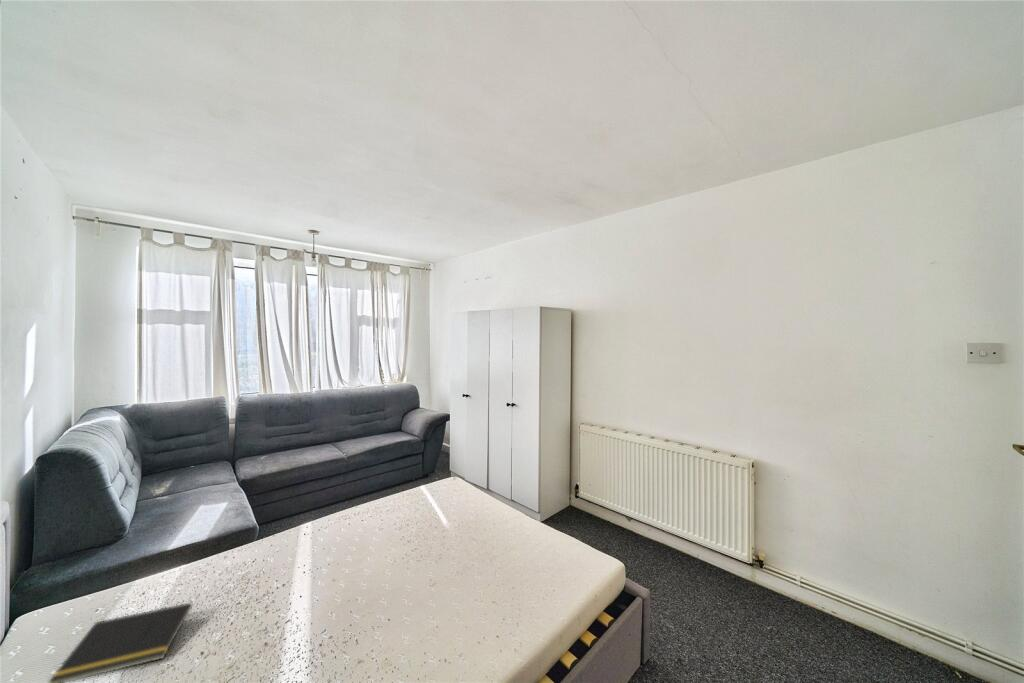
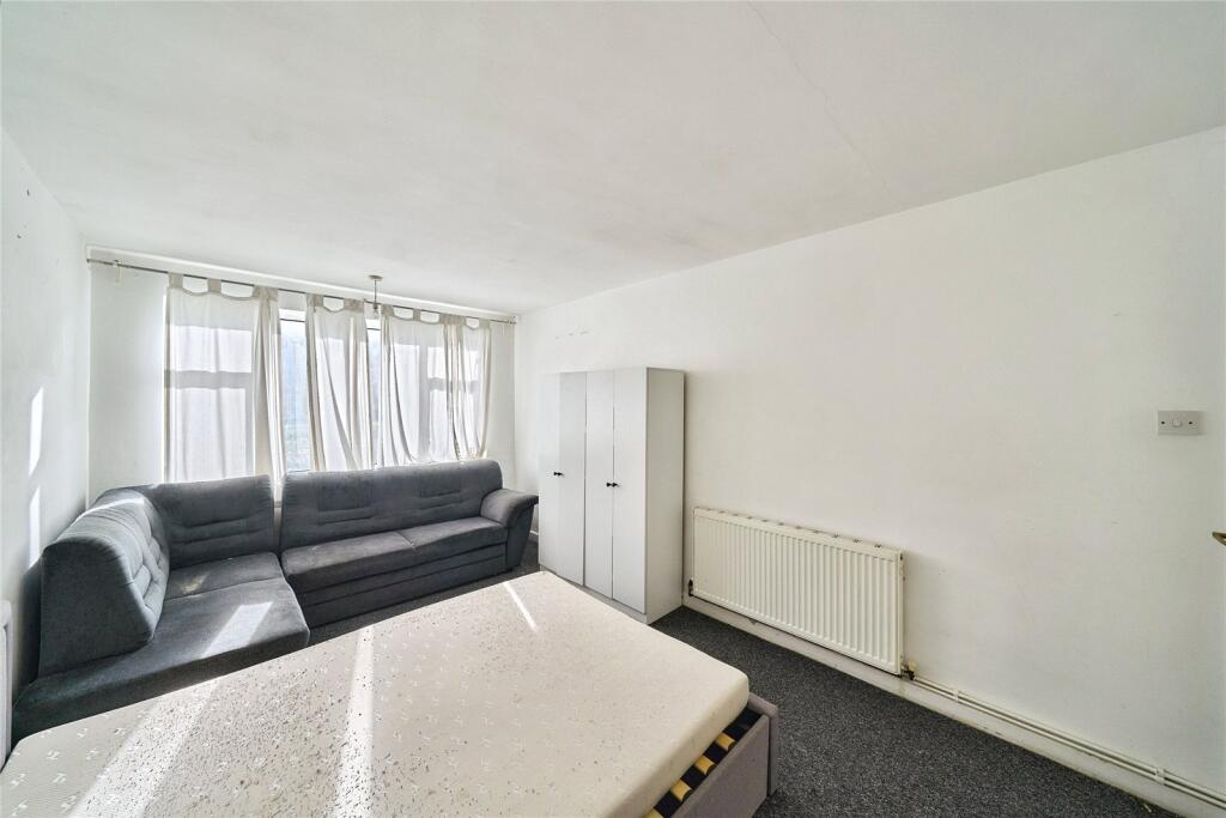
- notepad (128, 639)
